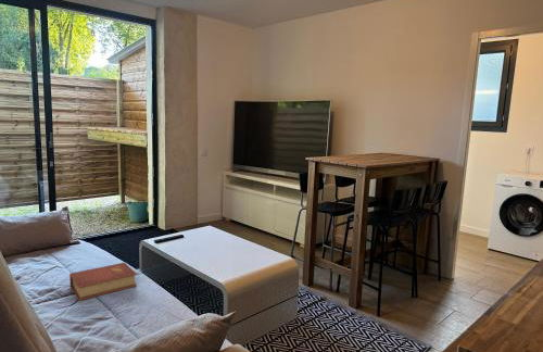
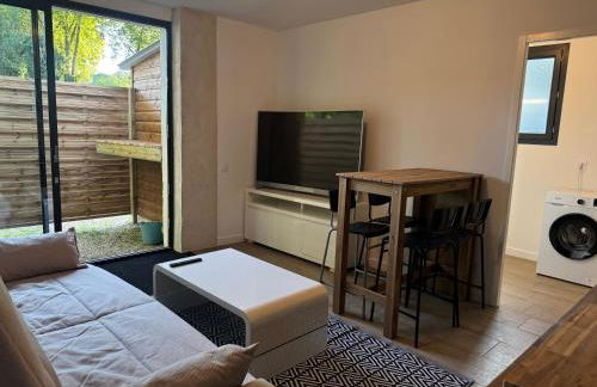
- book (103, 279)
